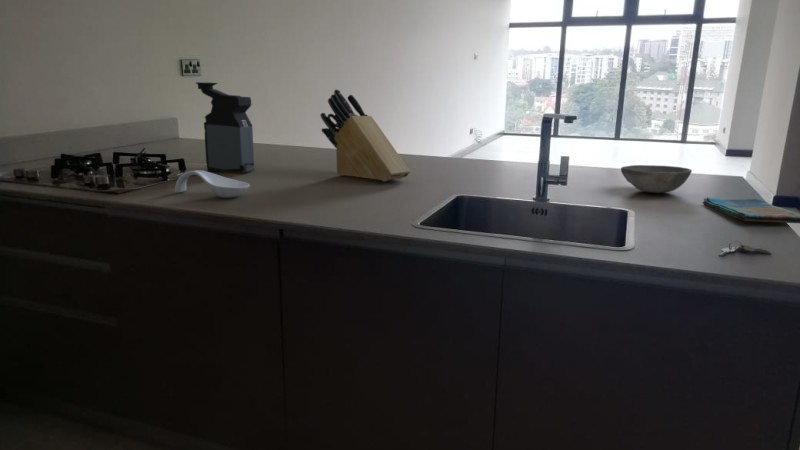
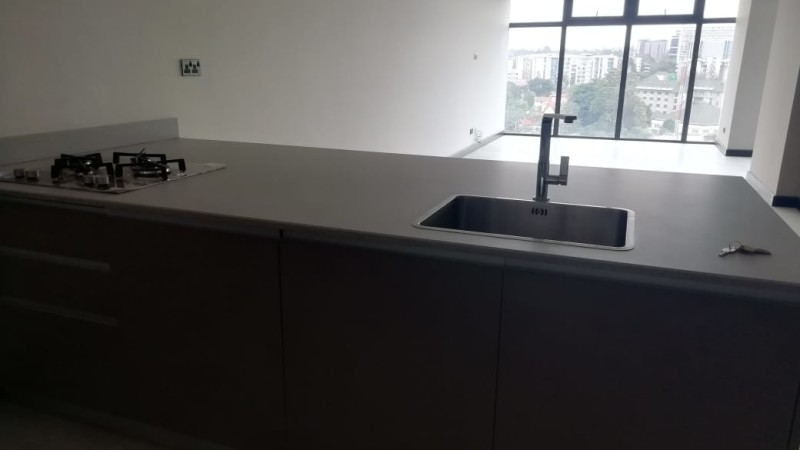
- dish towel (753, 209)
- coffee maker (226, 127)
- bowl (654, 179)
- spoon rest (211, 183)
- knife block (363, 133)
